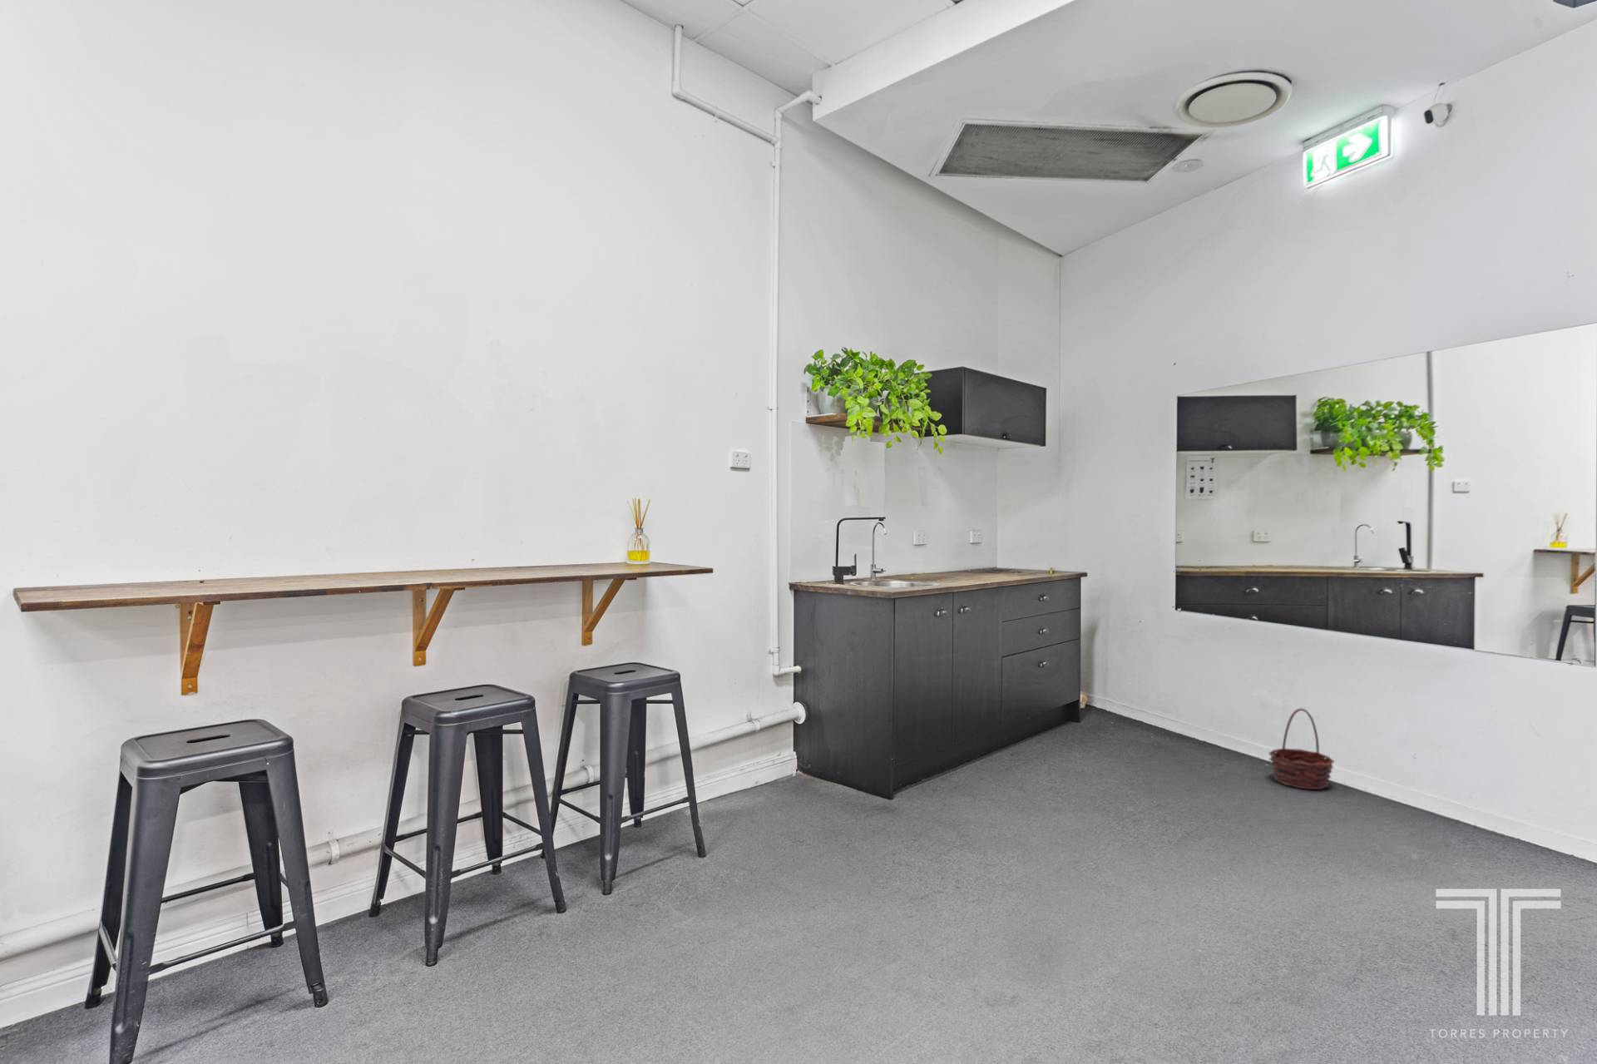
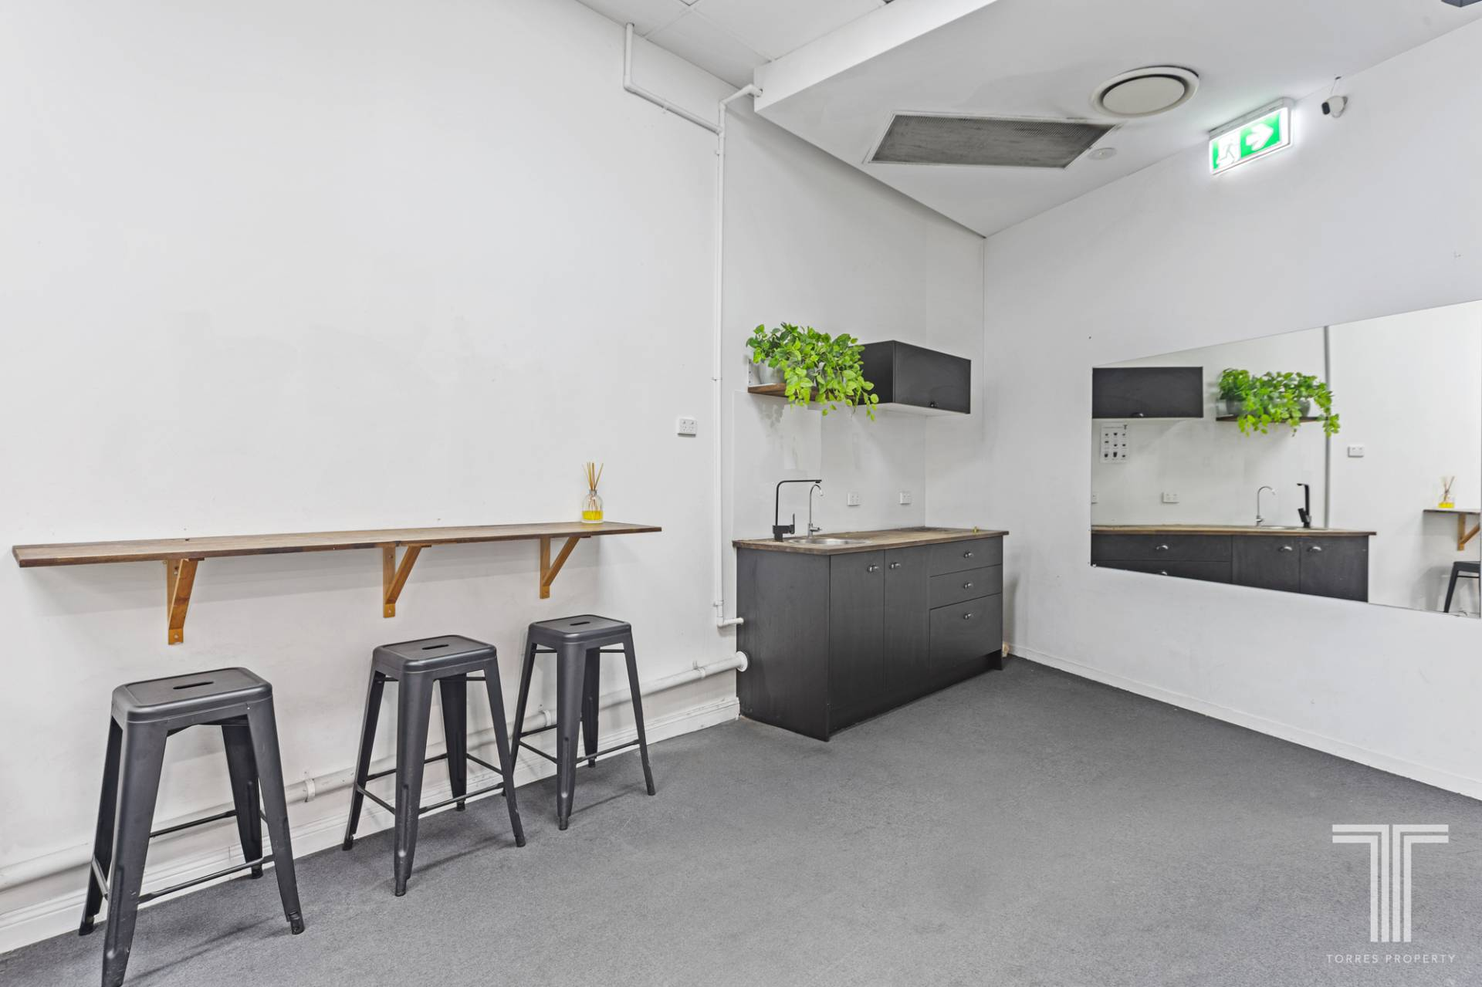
- basket (1301, 749)
